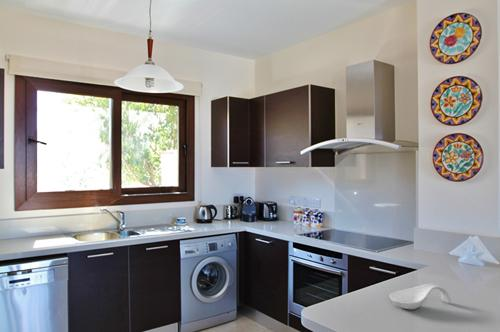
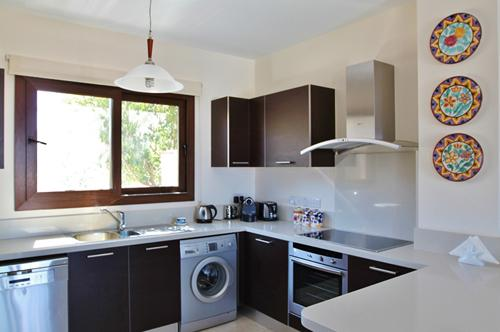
- spoon rest (420, 295)
